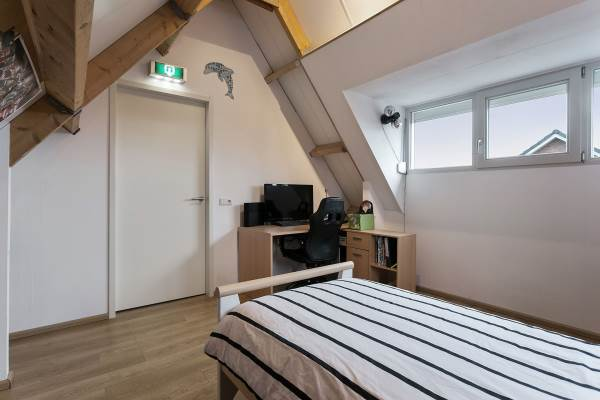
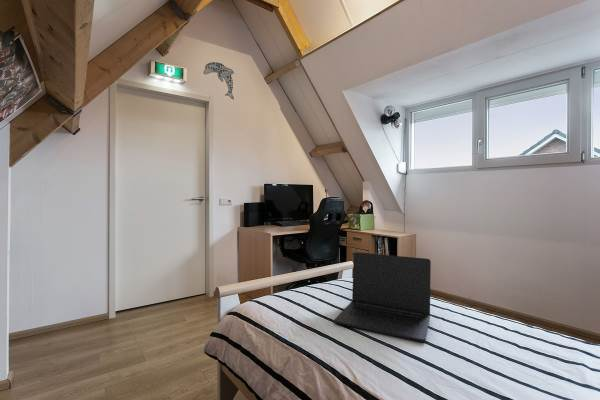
+ laptop (383, 290)
